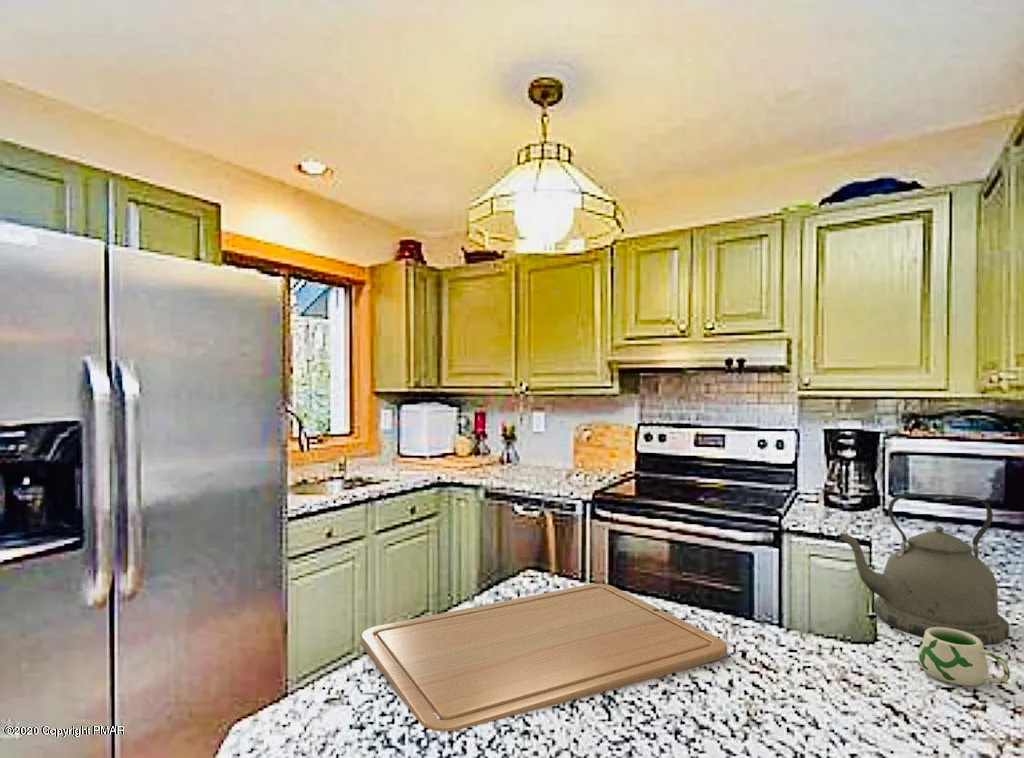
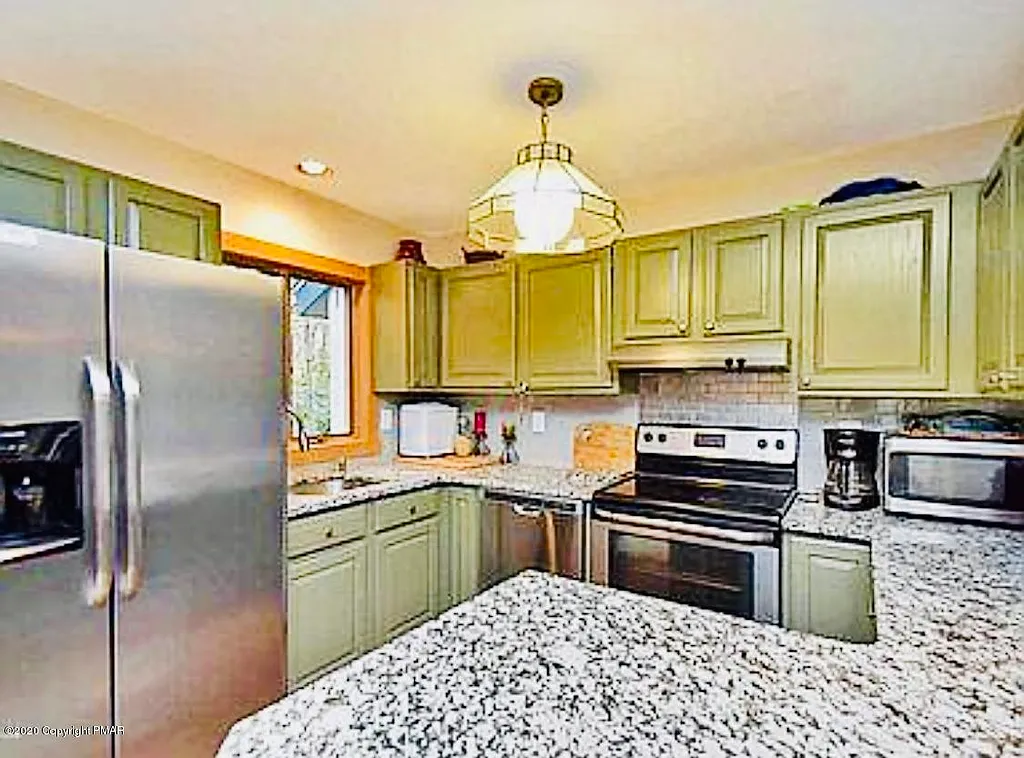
- mug (963, 659)
- chopping board (540, 641)
- kettle (932, 559)
